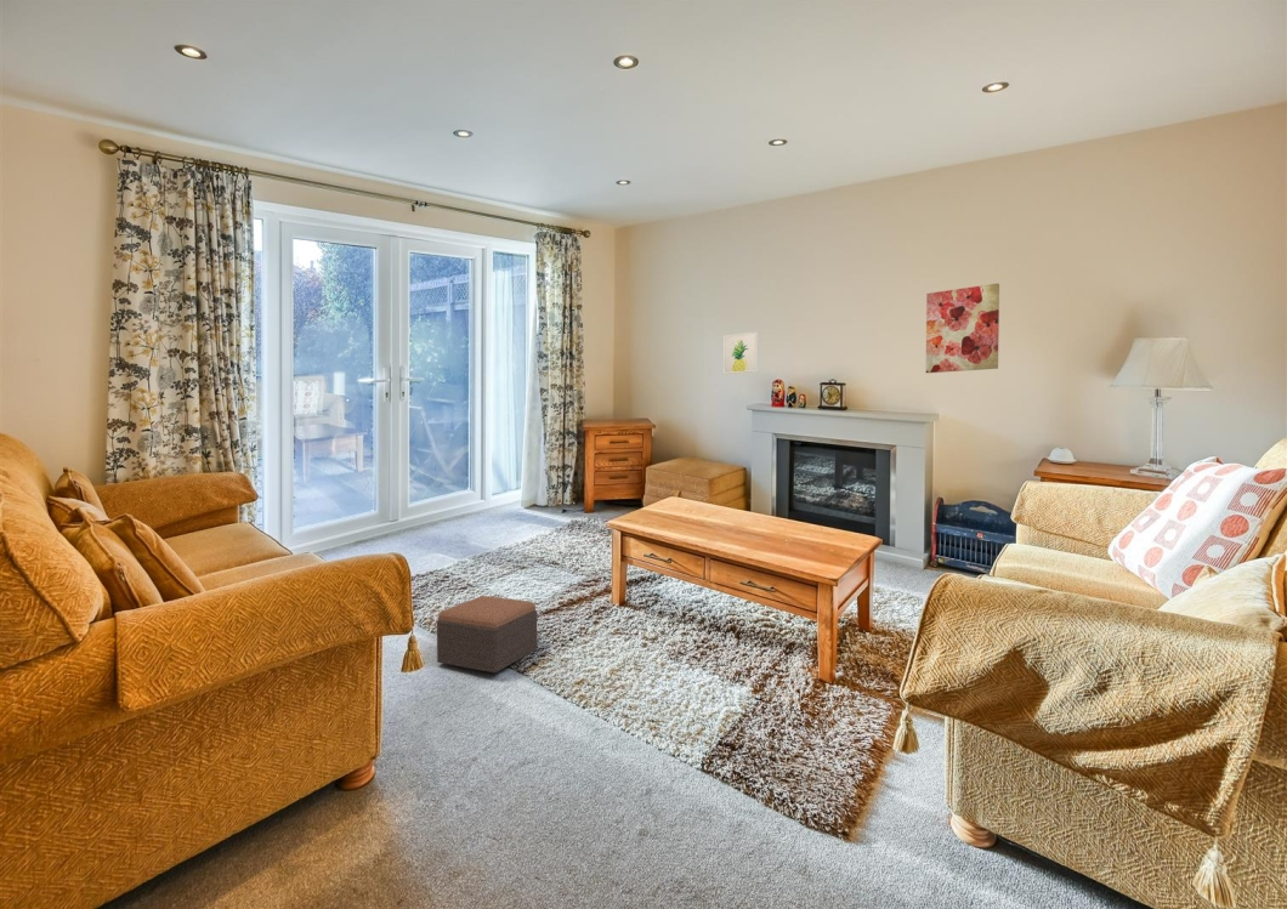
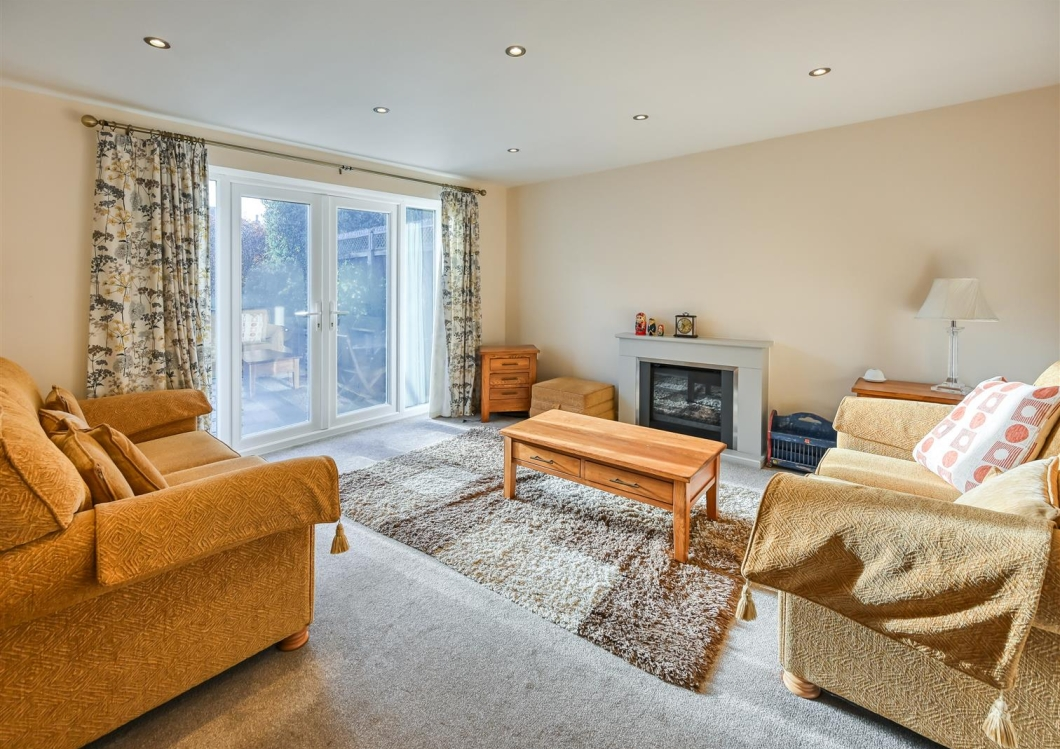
- wall art (960, 329)
- footstool (488, 630)
- wall art (739, 353)
